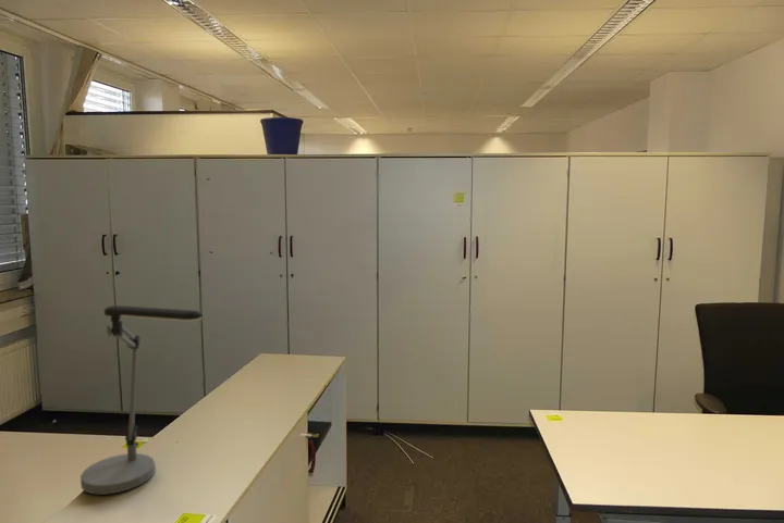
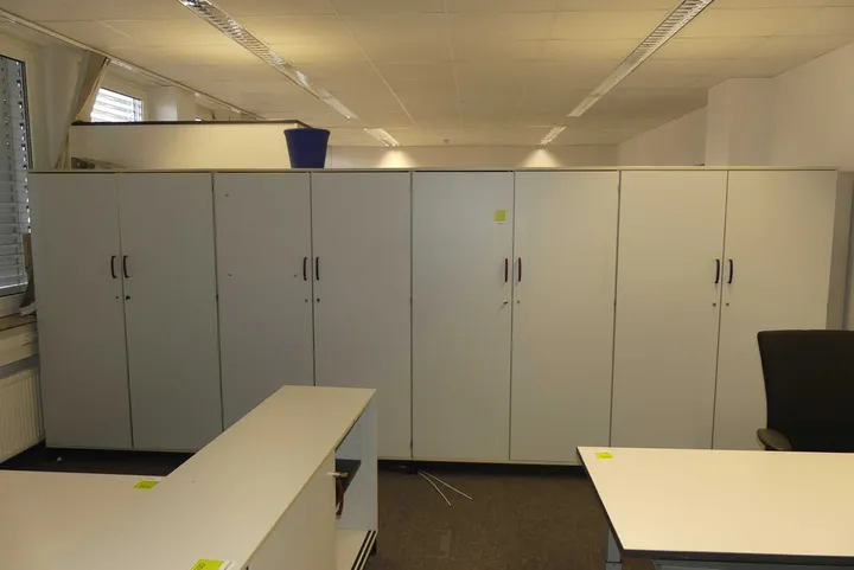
- desk lamp (135, 387)
